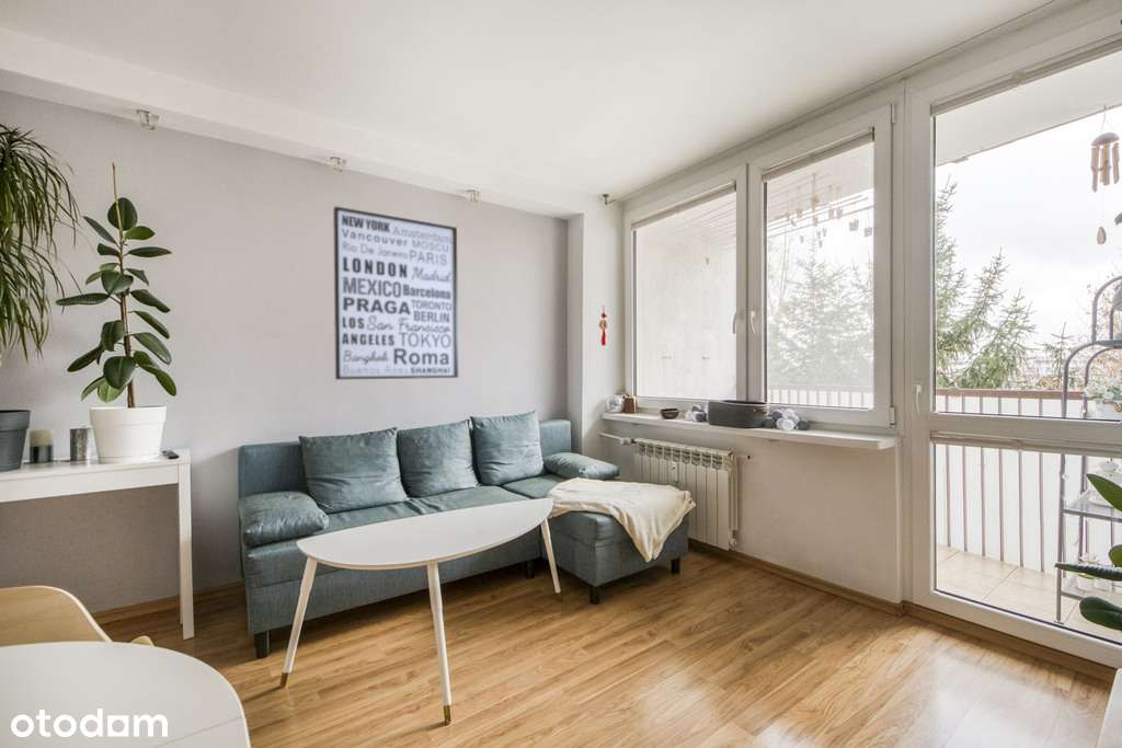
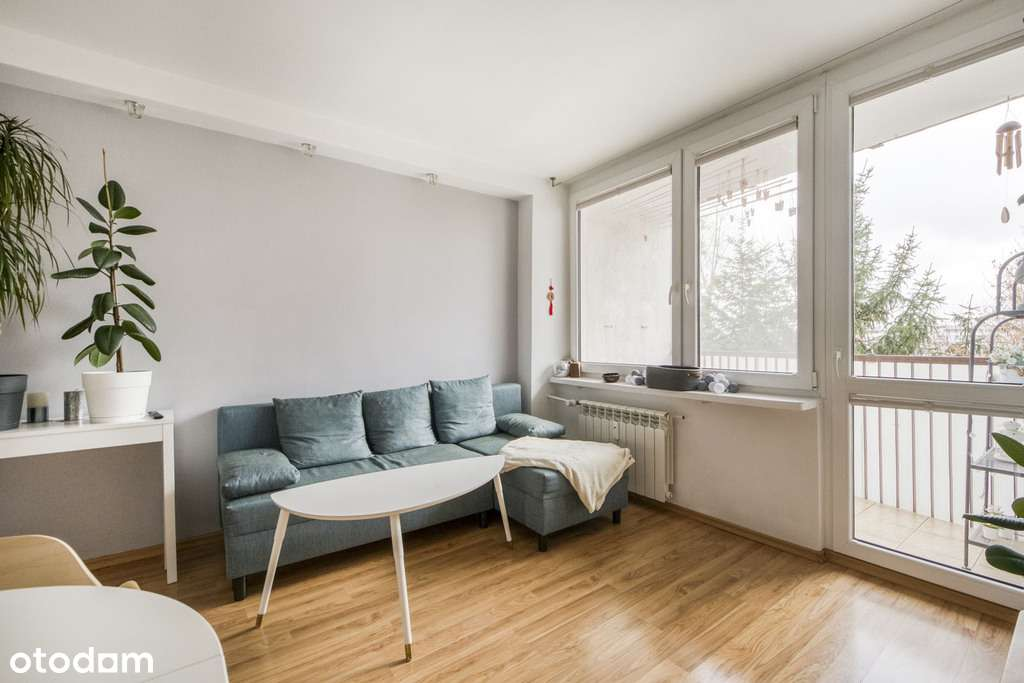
- wall art (400, 298)
